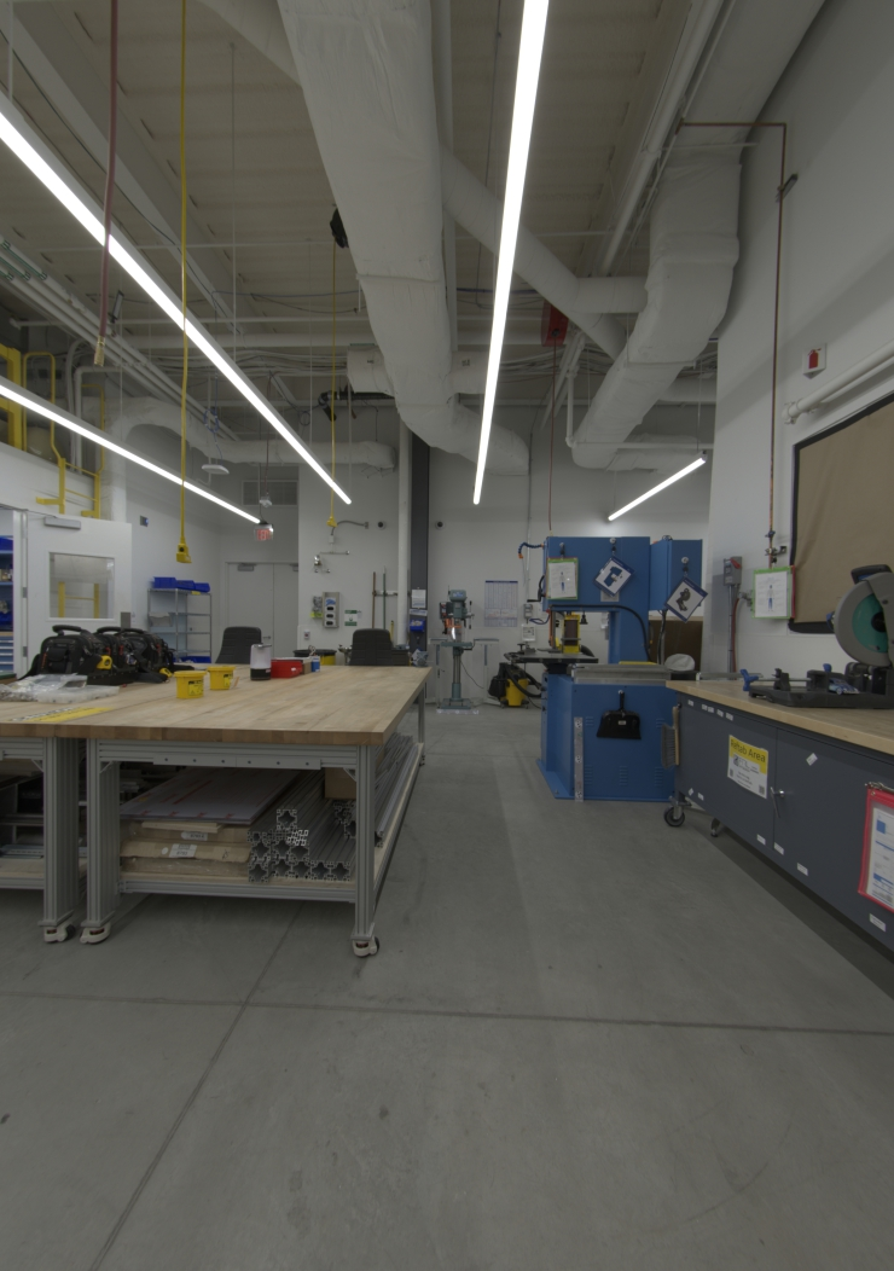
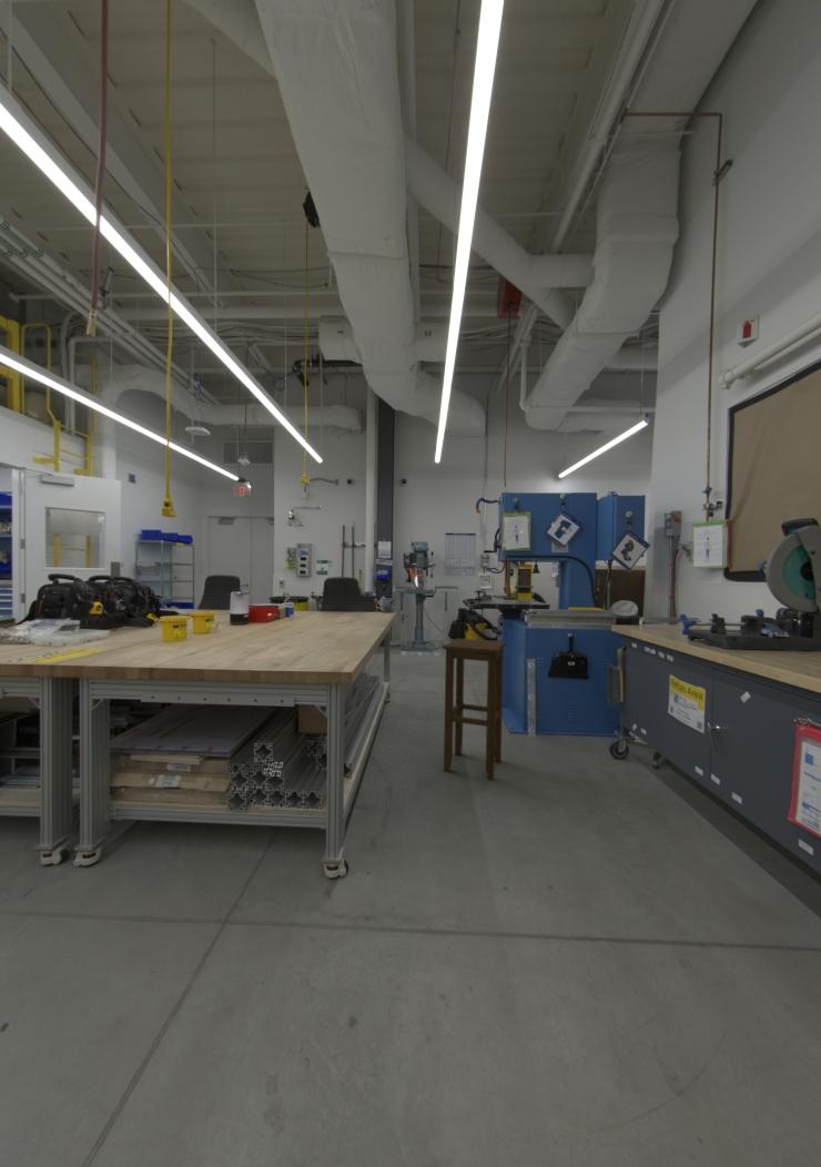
+ stool (473, 704)
